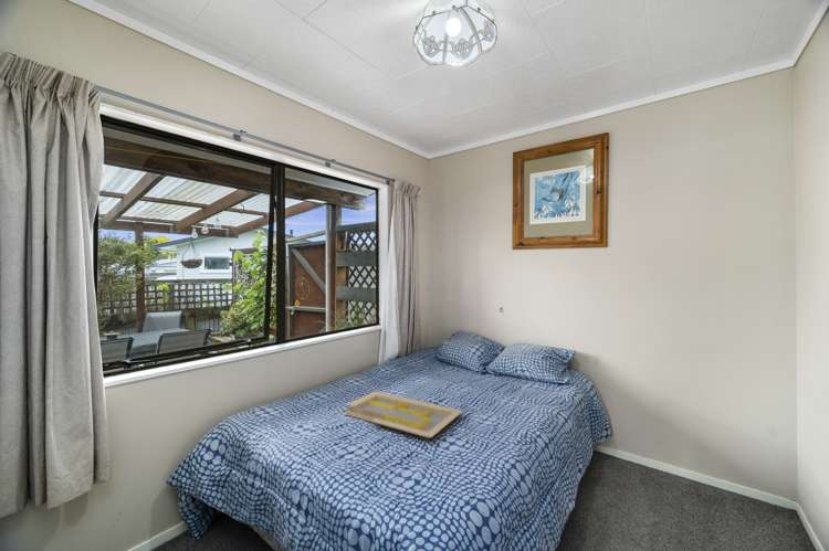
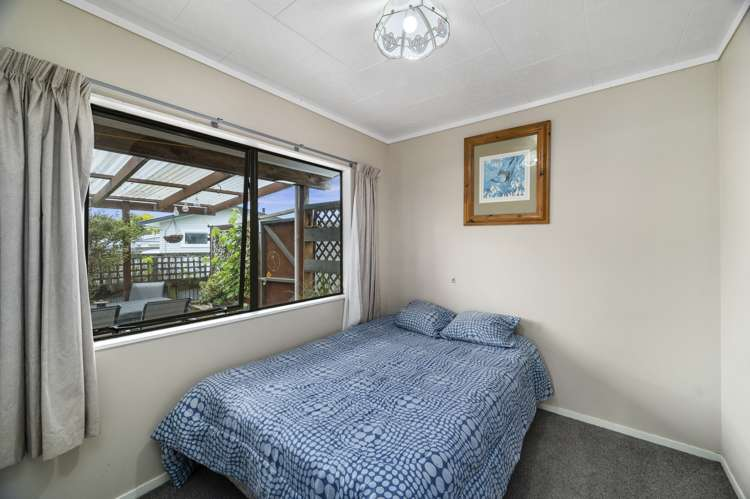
- serving tray (398, 413)
